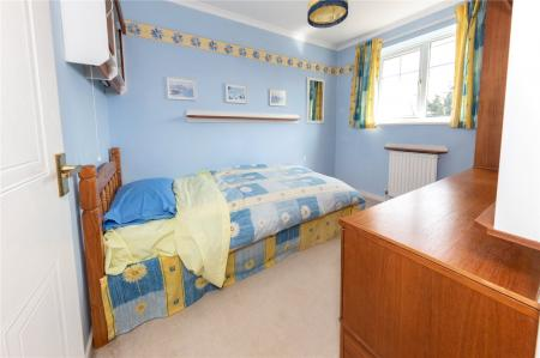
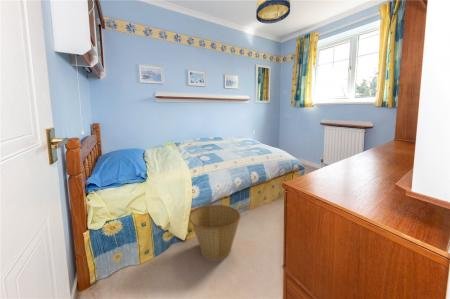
+ basket (215, 232)
